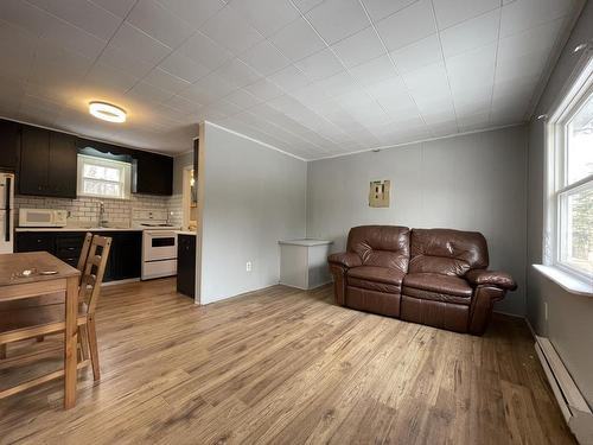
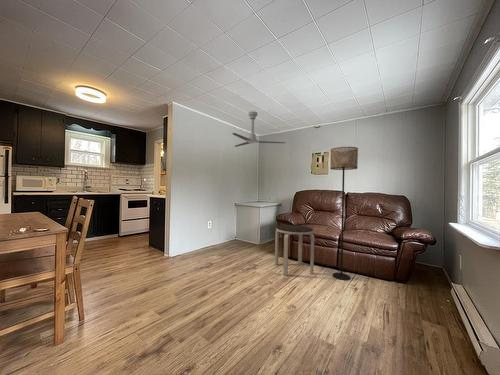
+ ceiling fan (253, 127)
+ floor lamp (342, 212)
+ side table (298, 248)
